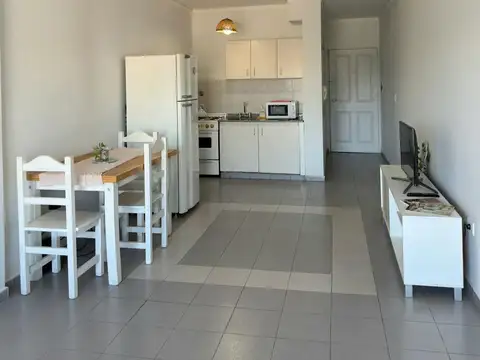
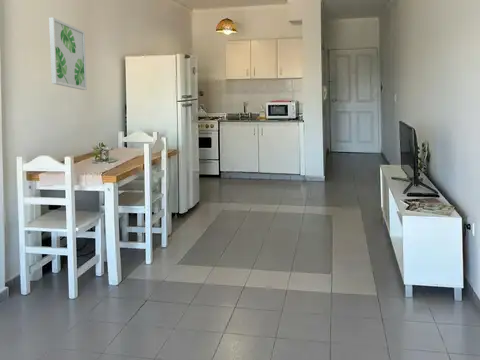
+ wall art (69, 56)
